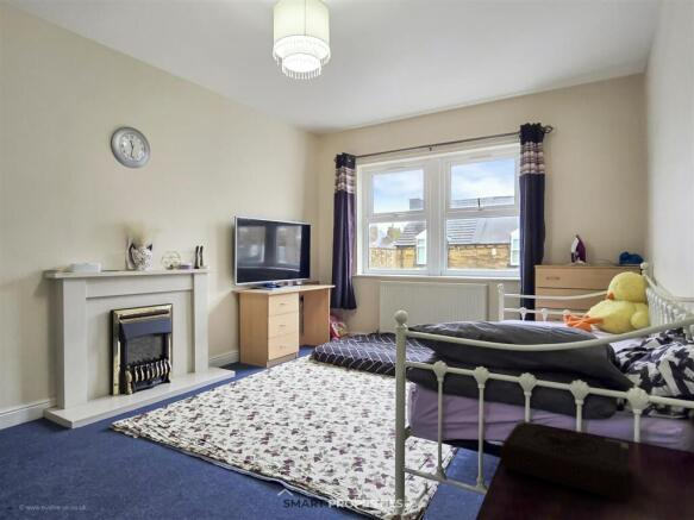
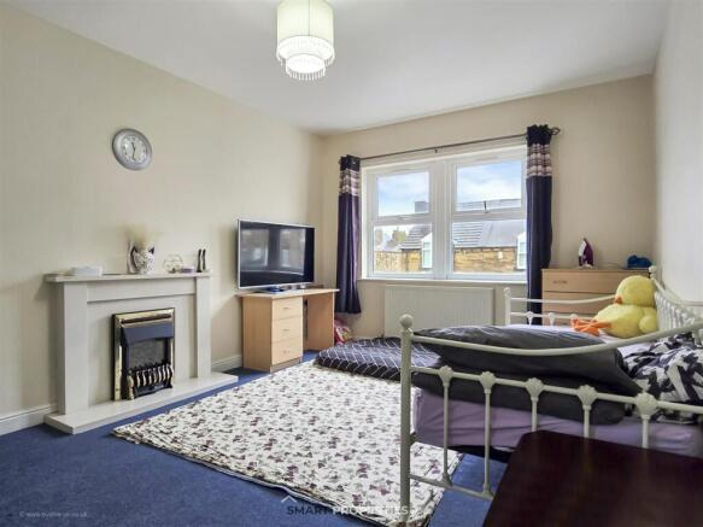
- book (564, 455)
